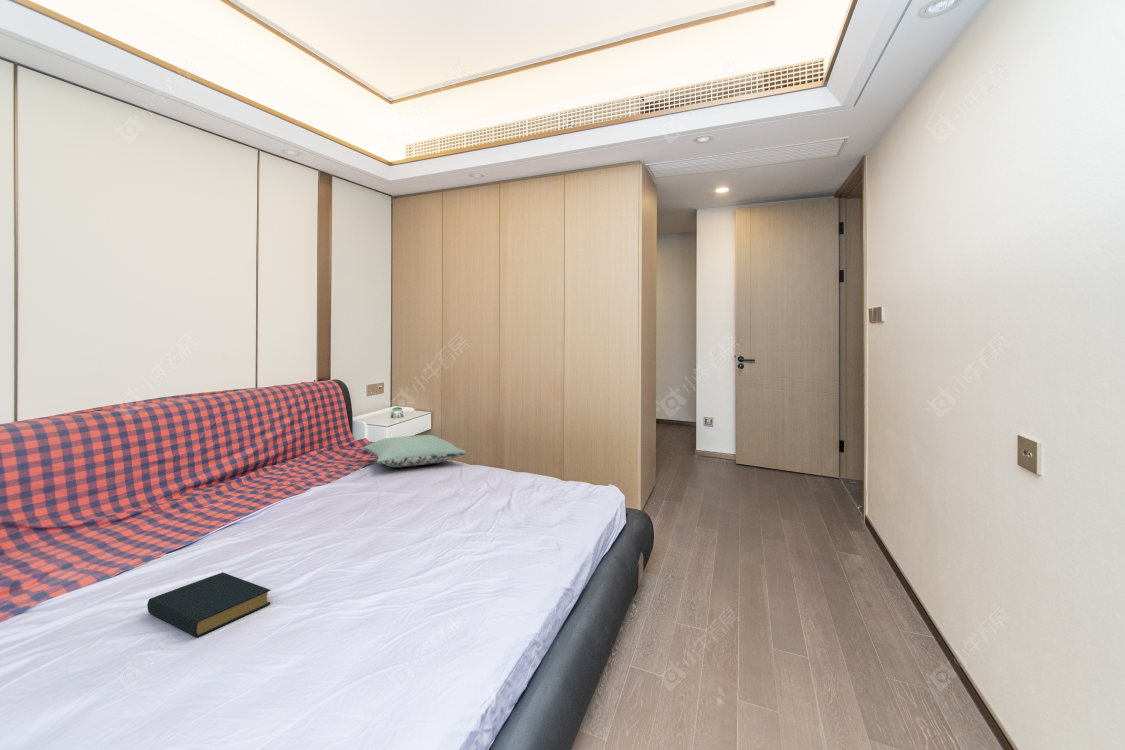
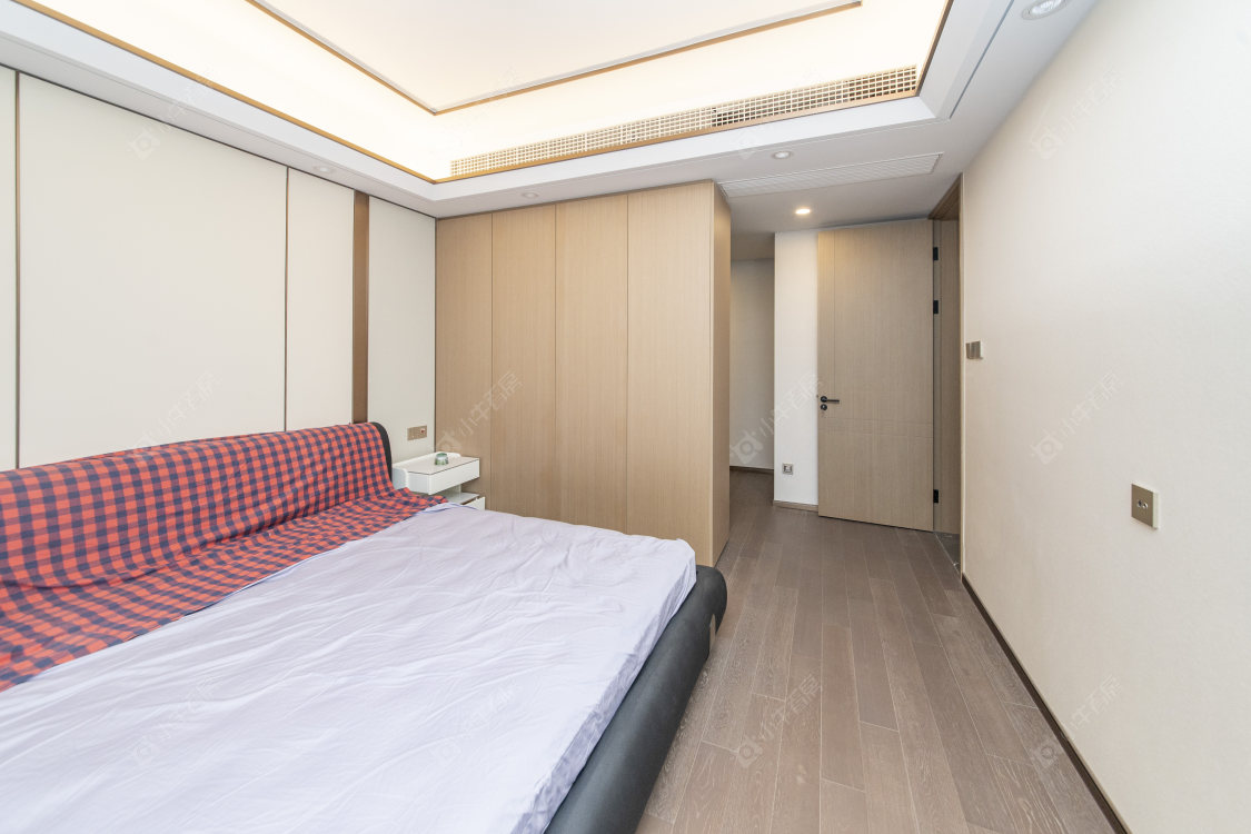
- hardback book (210, 601)
- pillow (413, 450)
